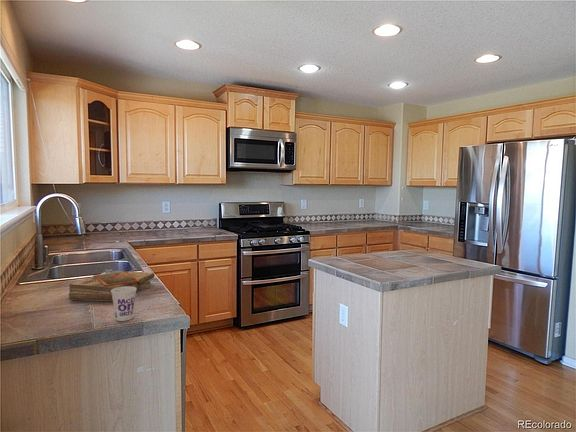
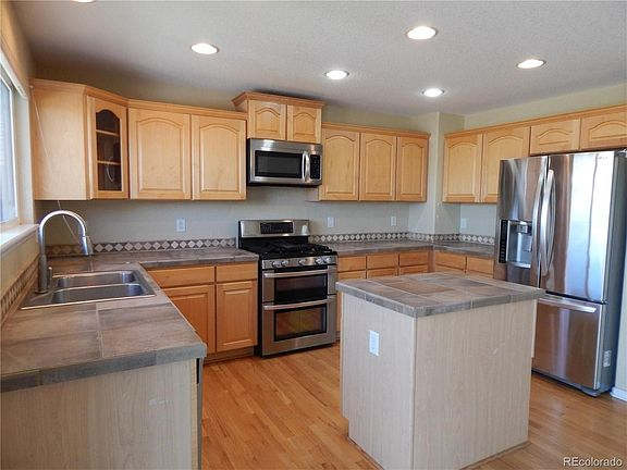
- clipboard (115, 283)
- cup (124, 303)
